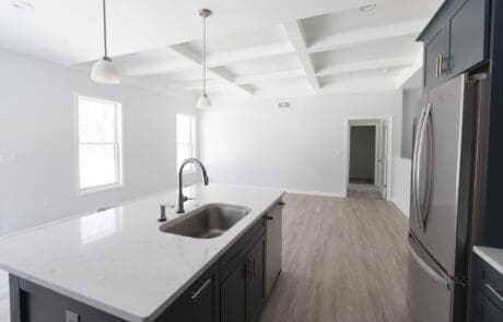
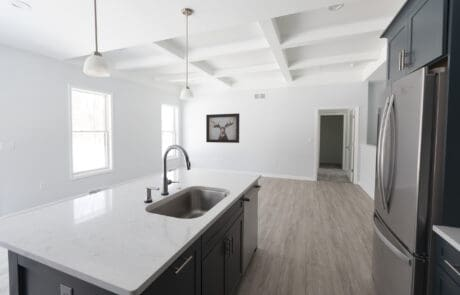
+ wall art (222, 128)
